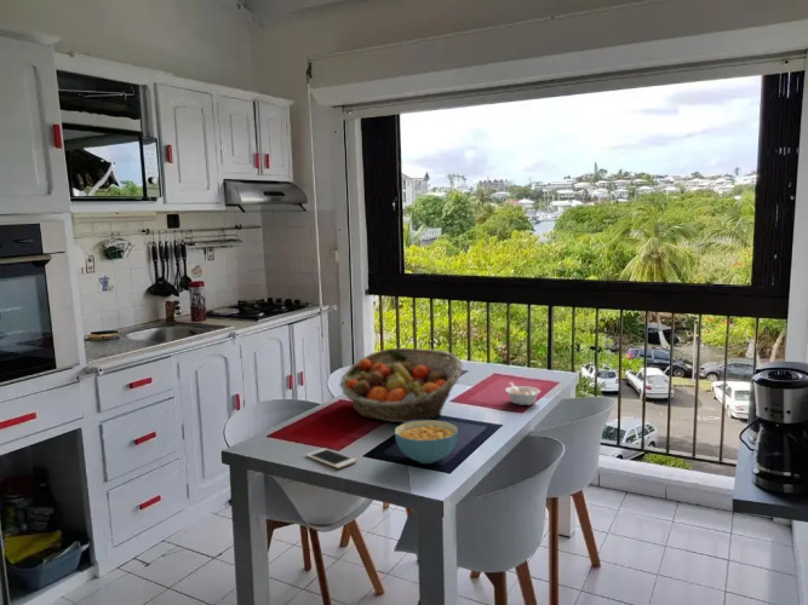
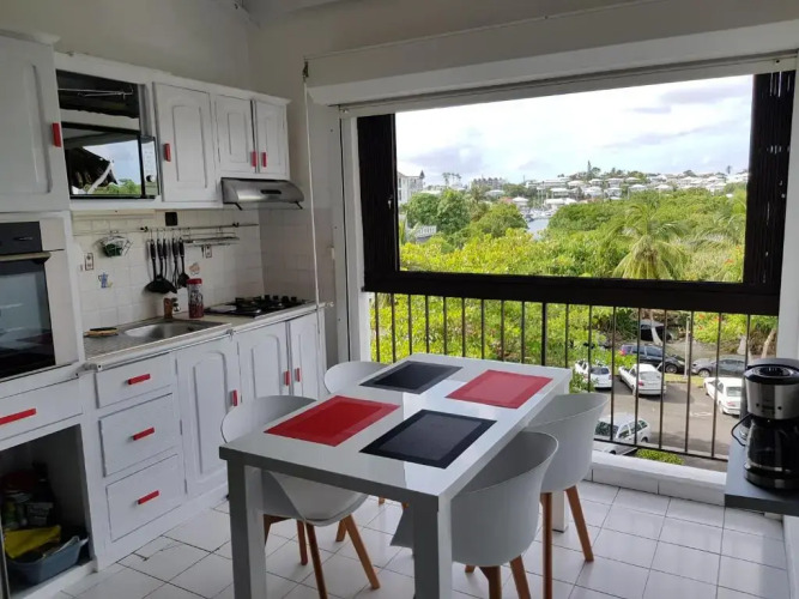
- fruit basket (400, 382)
- legume (521, 394)
- cell phone (331, 457)
- cereal bowl (426, 444)
